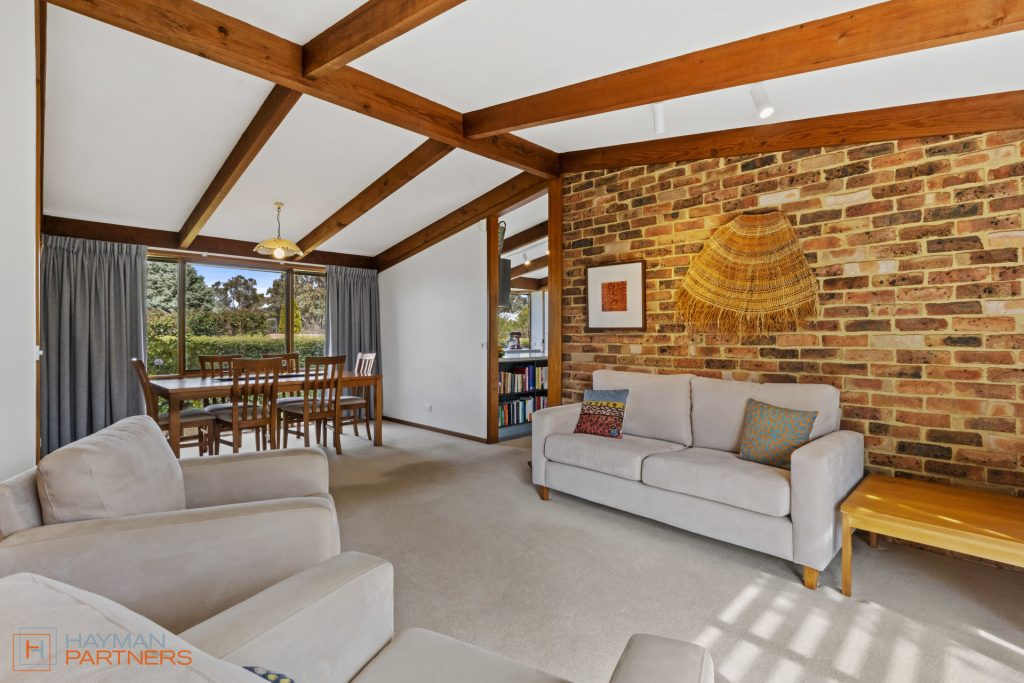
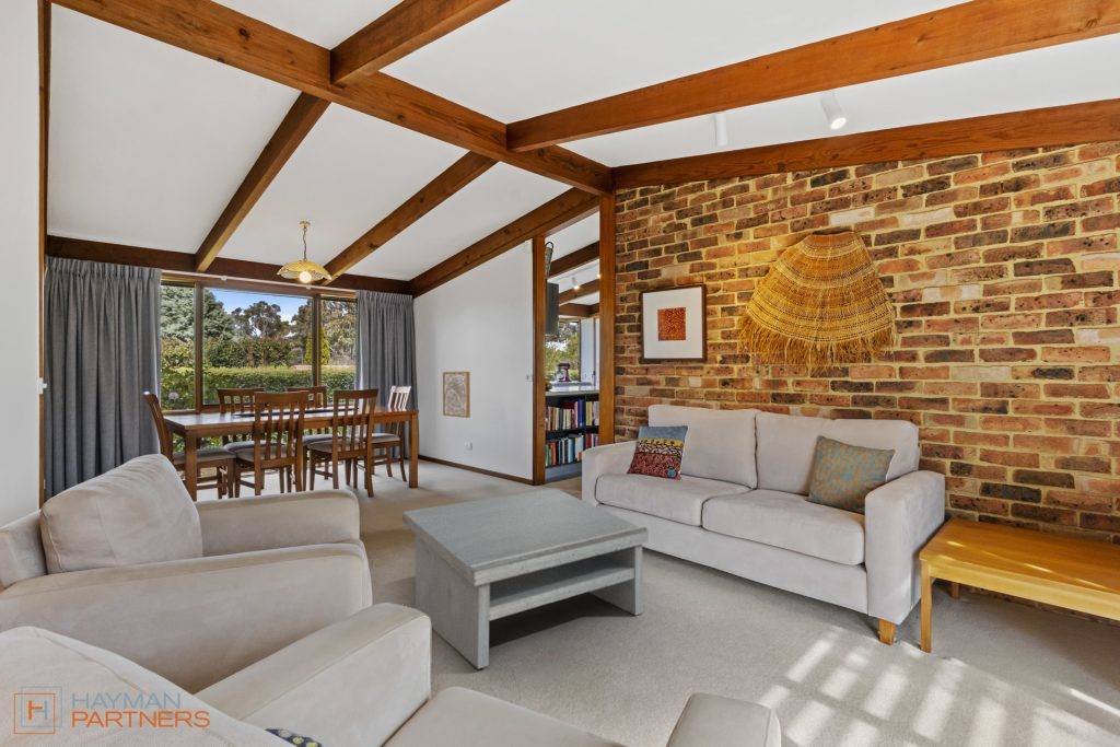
+ wall art (455, 394)
+ coffee table (524, 561)
